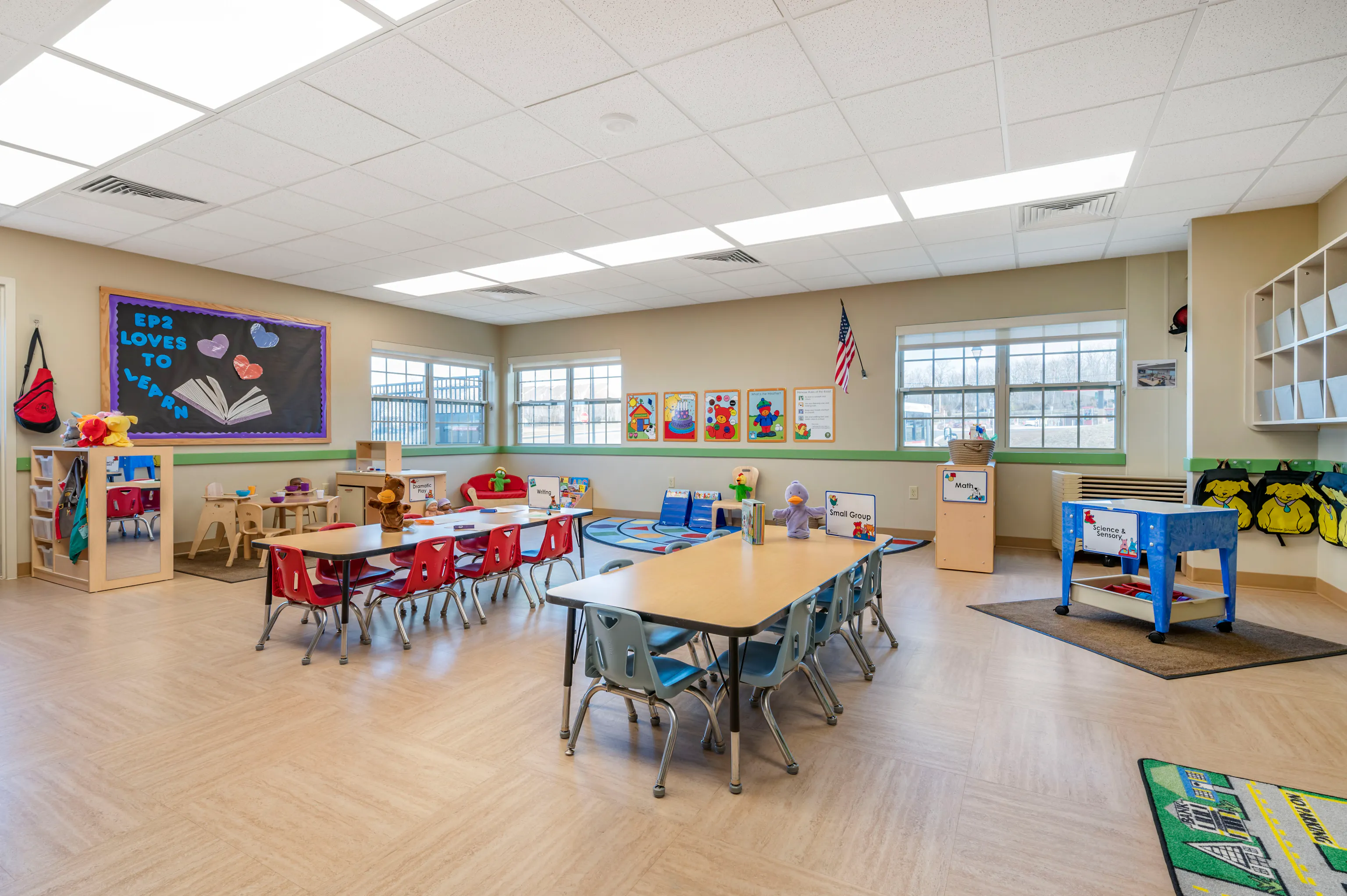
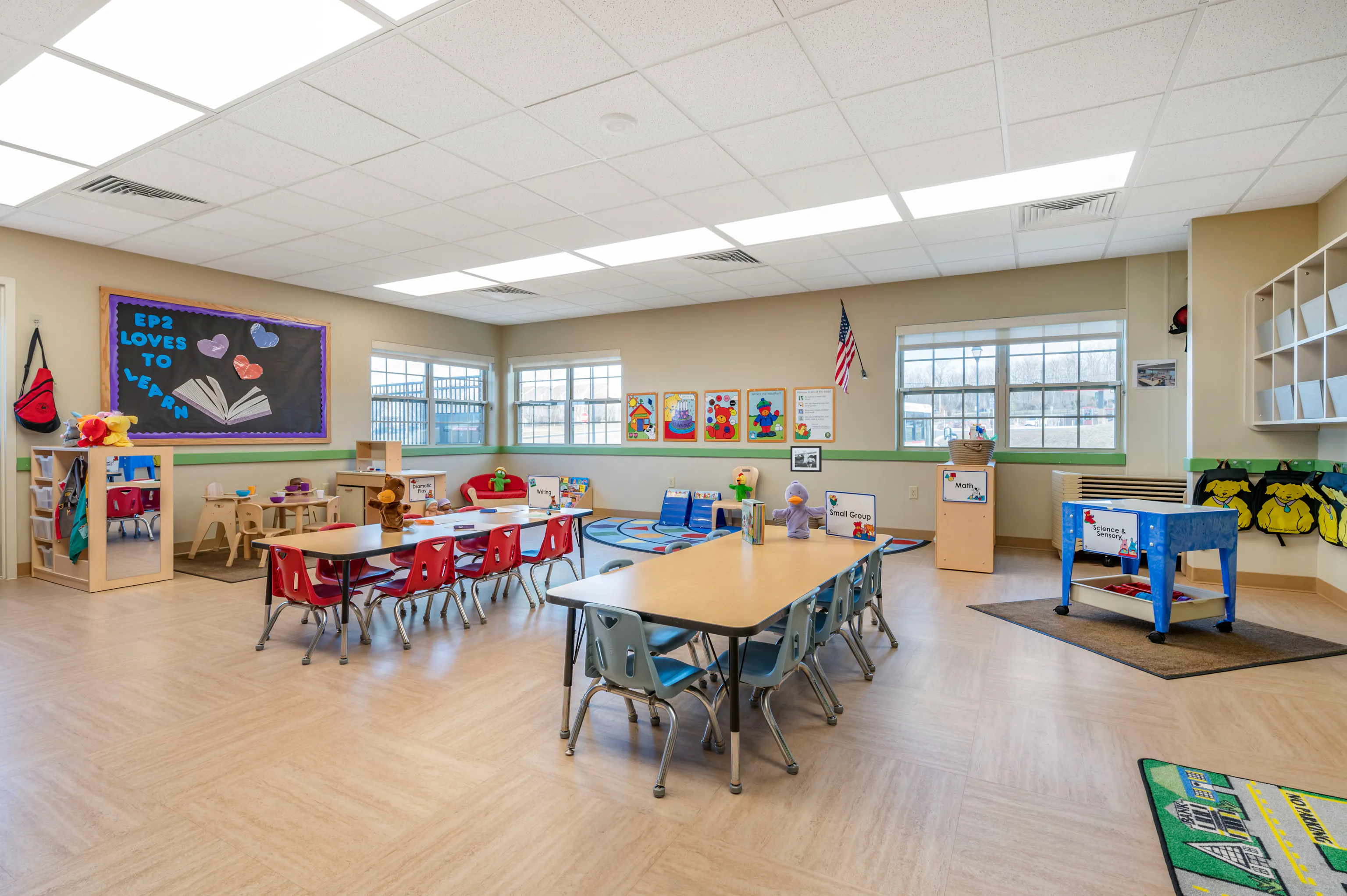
+ picture frame (805, 459)
